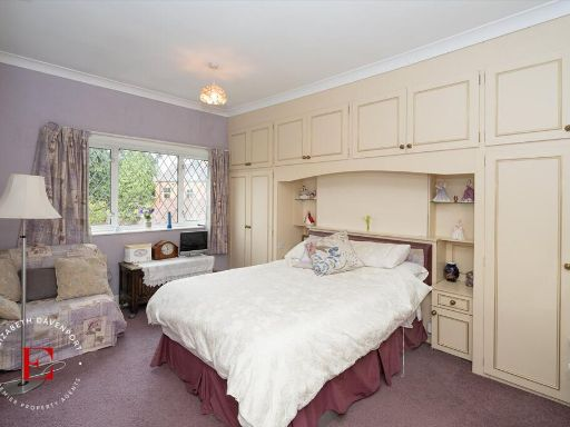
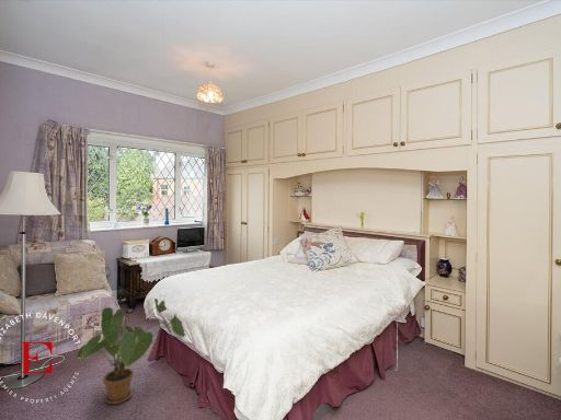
+ house plant (133, 350)
